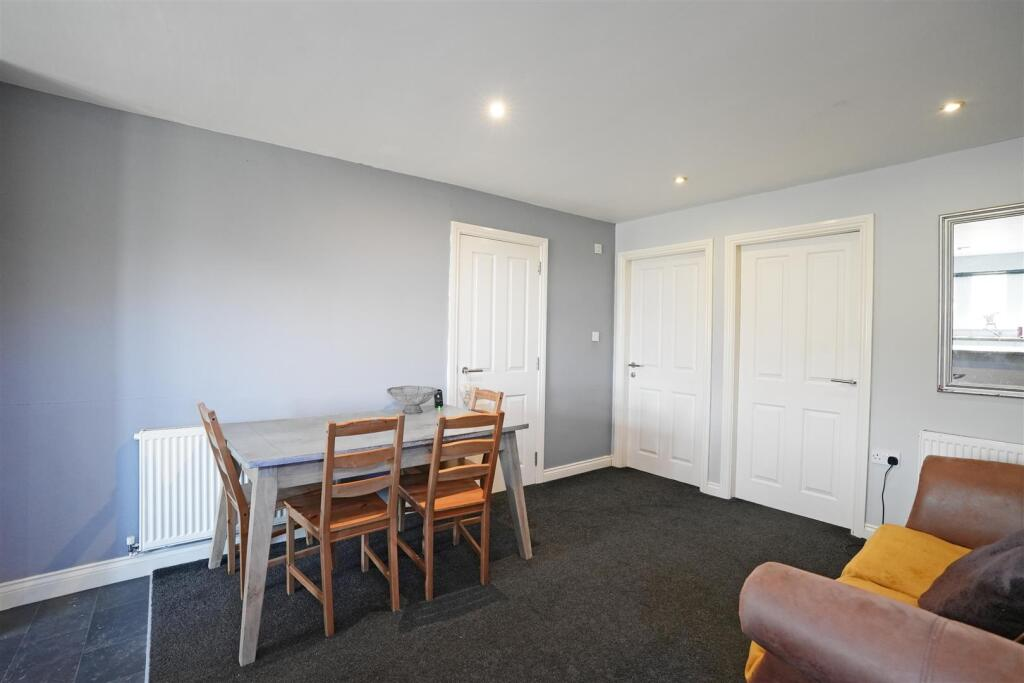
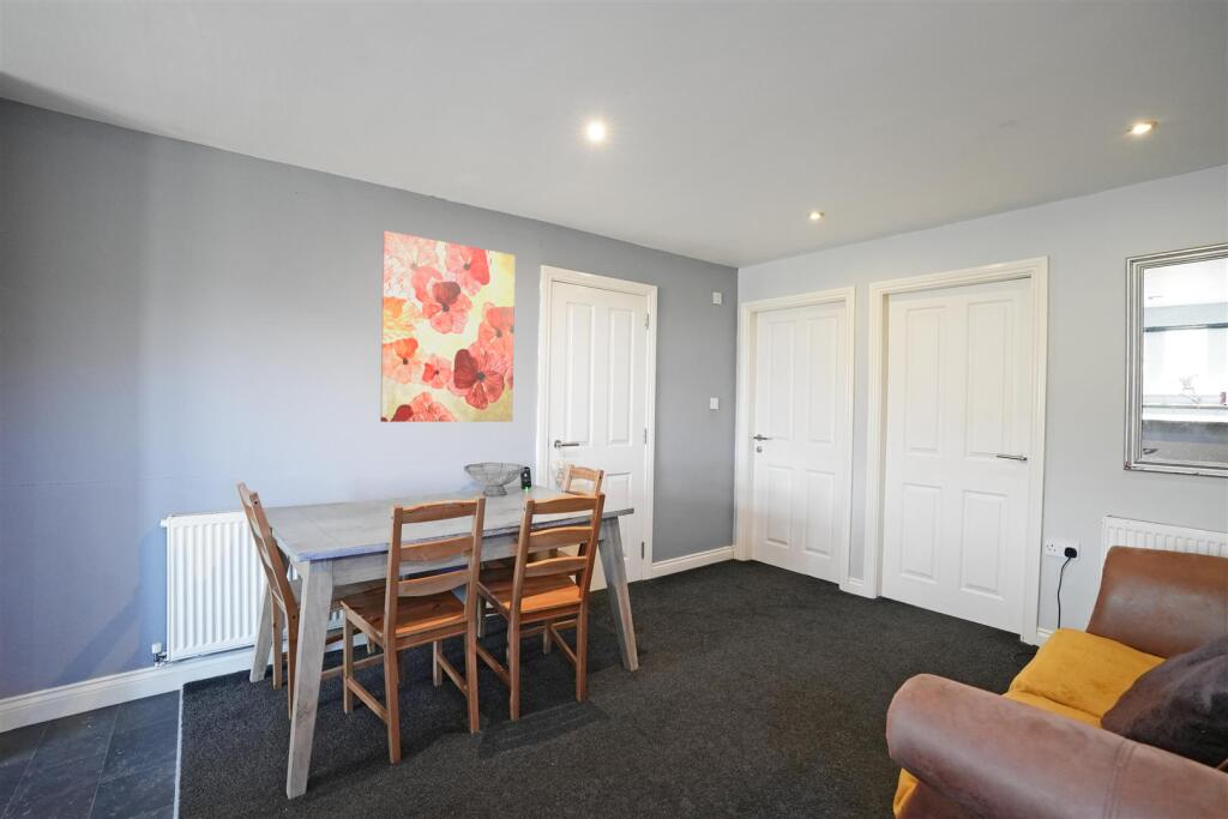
+ wall art (452, 332)
